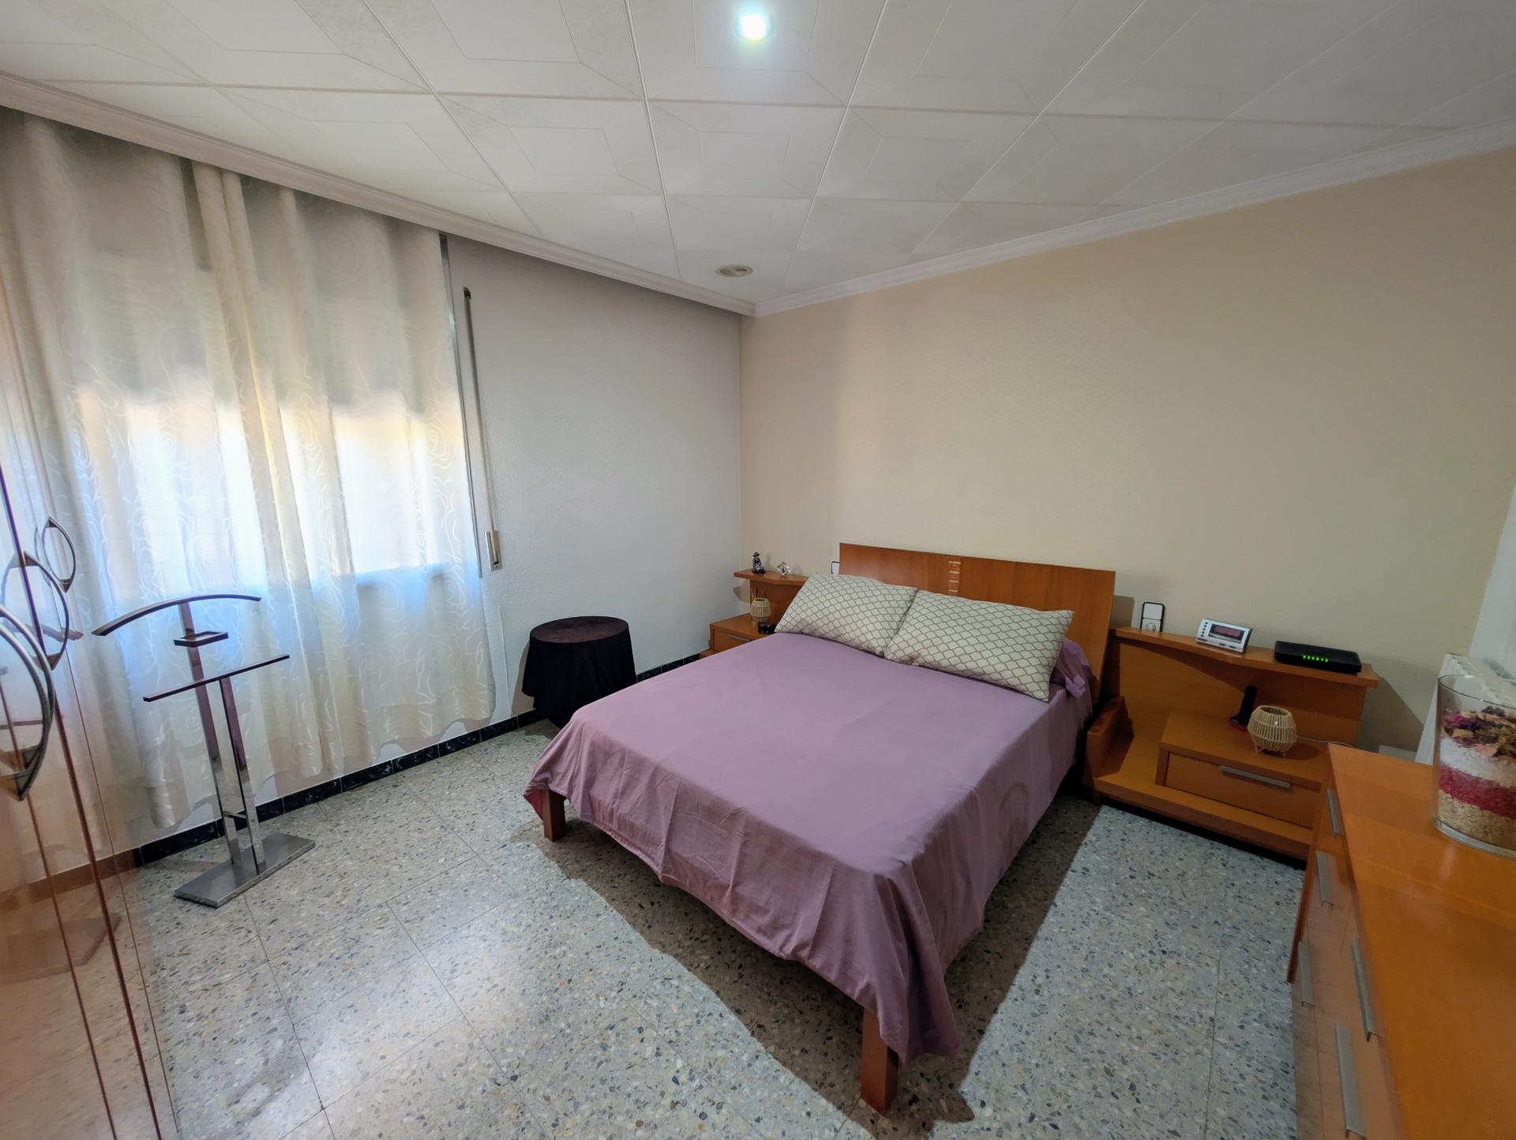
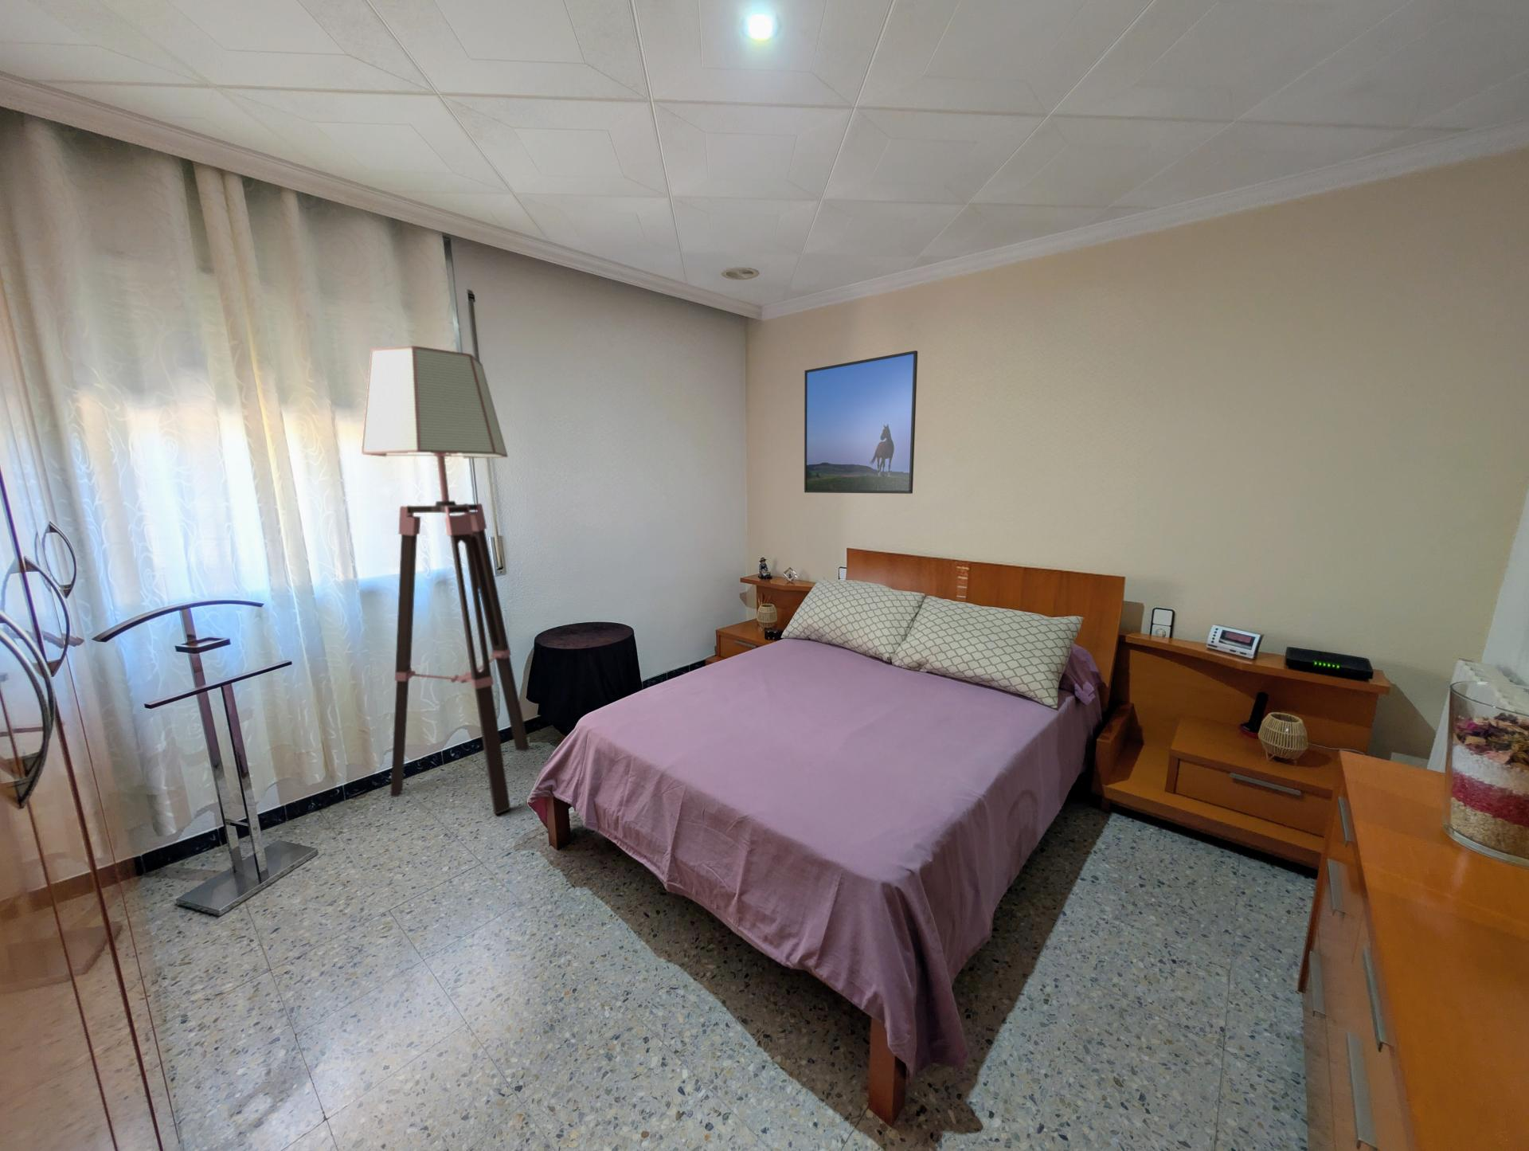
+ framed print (856, 428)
+ floor lamp (458, 583)
